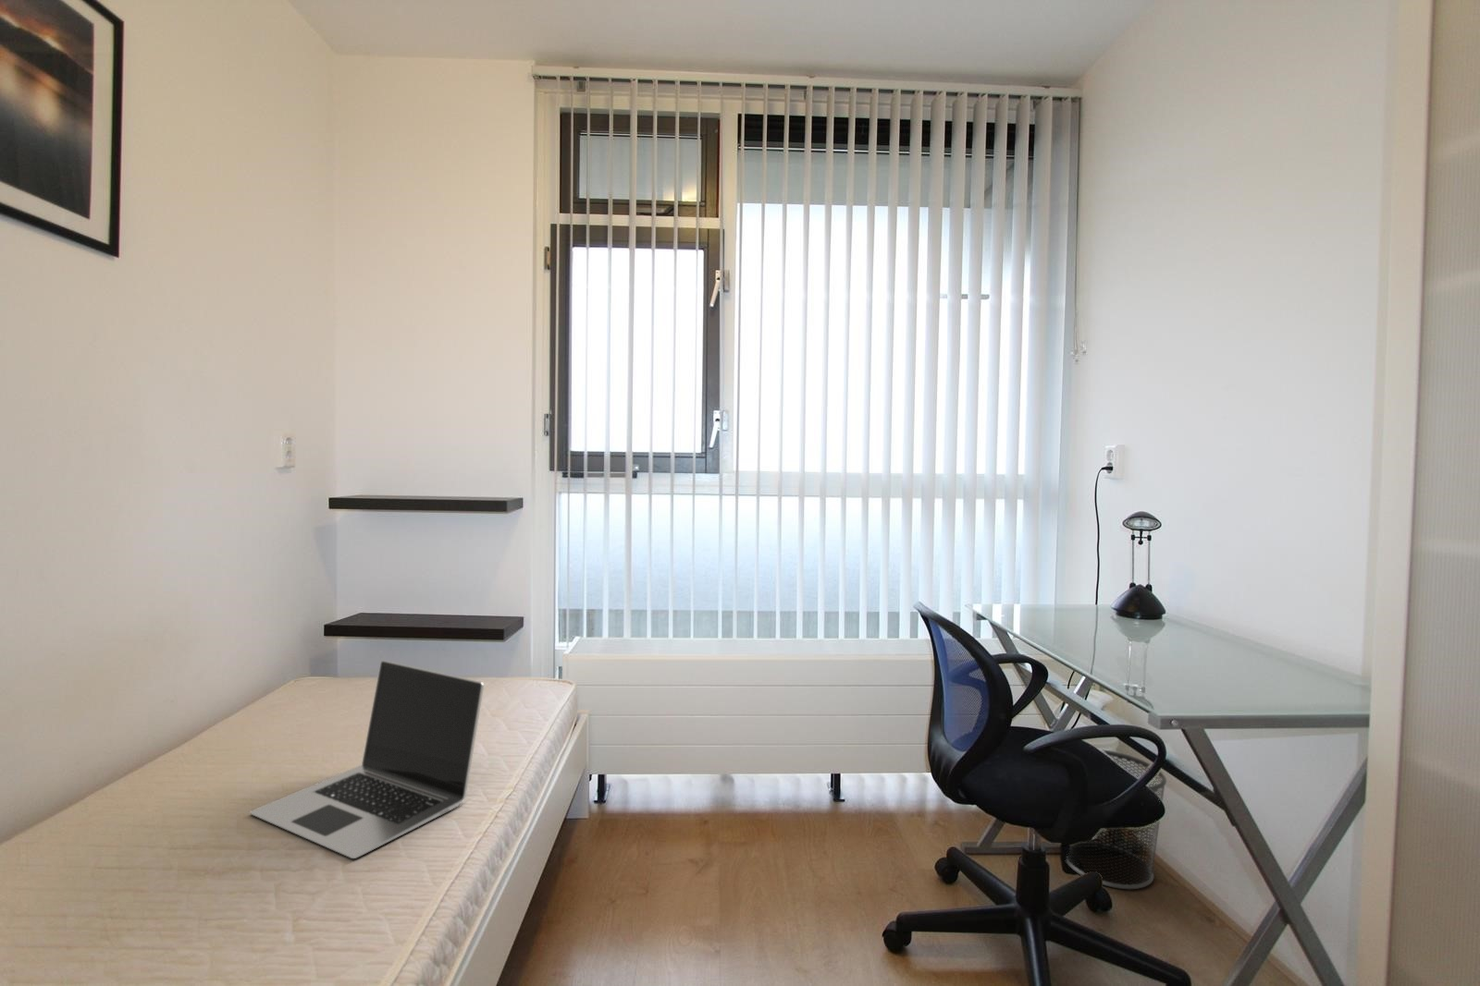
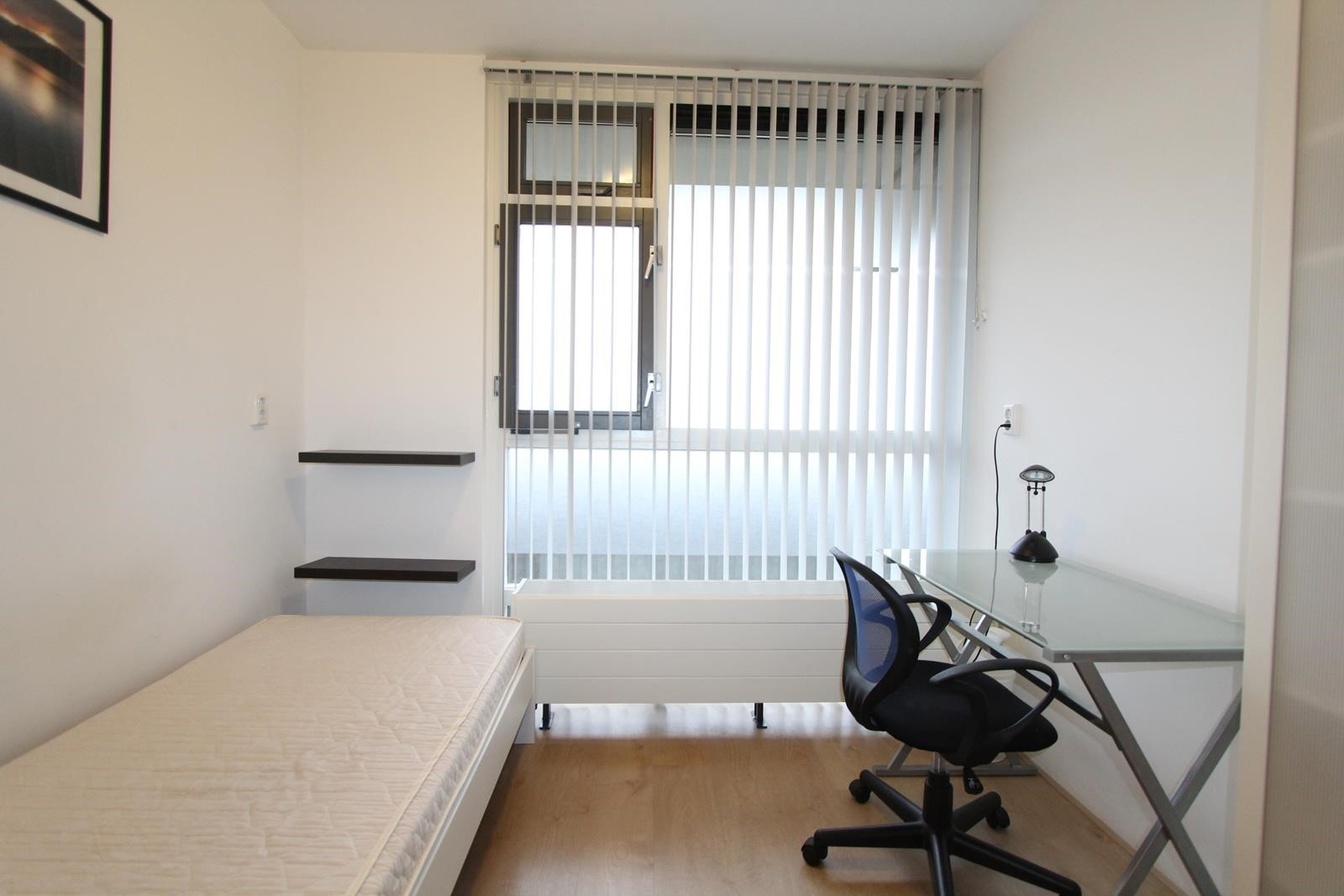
- waste bin (1109, 829)
- laptop (370, 746)
